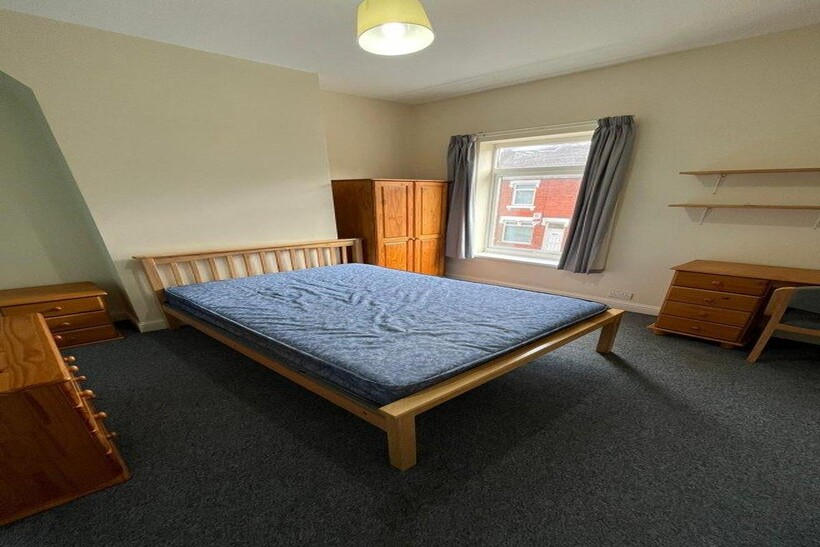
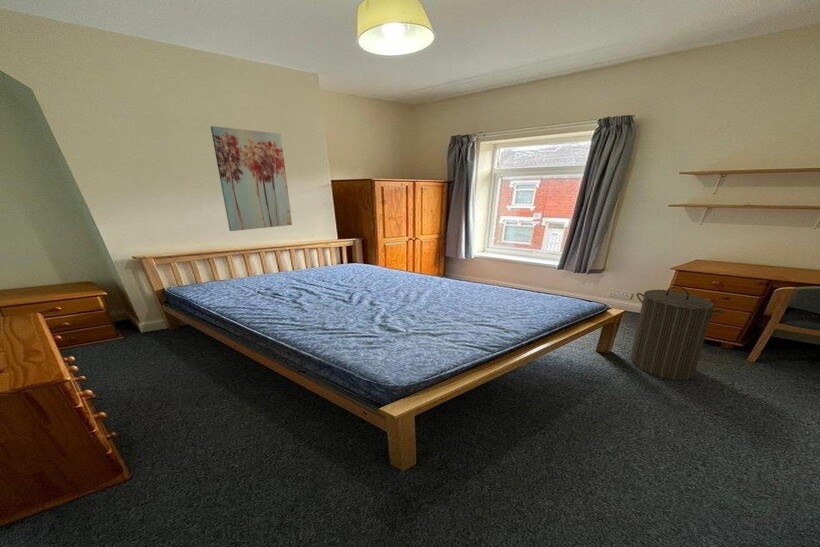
+ laundry hamper (670, 327)
+ wall art (255, 181)
